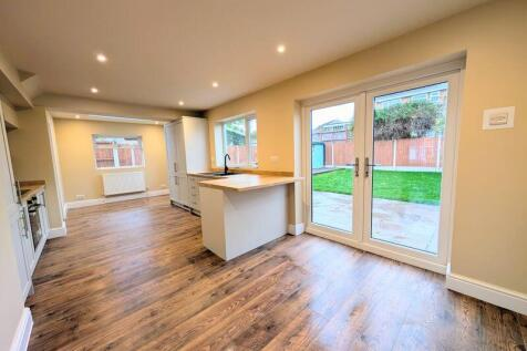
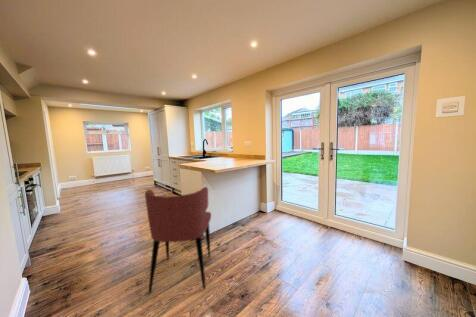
+ dining chair (181, 229)
